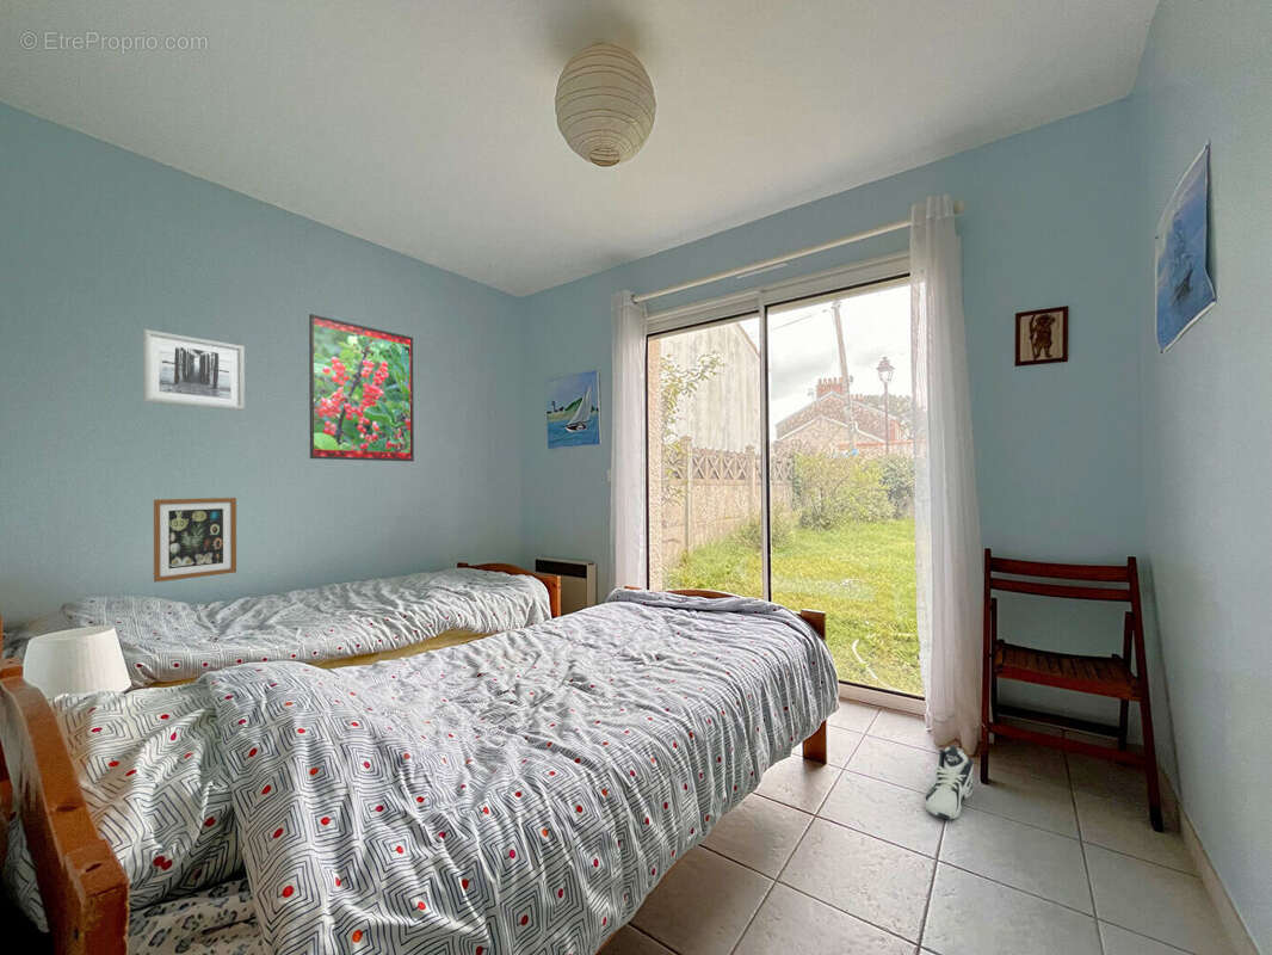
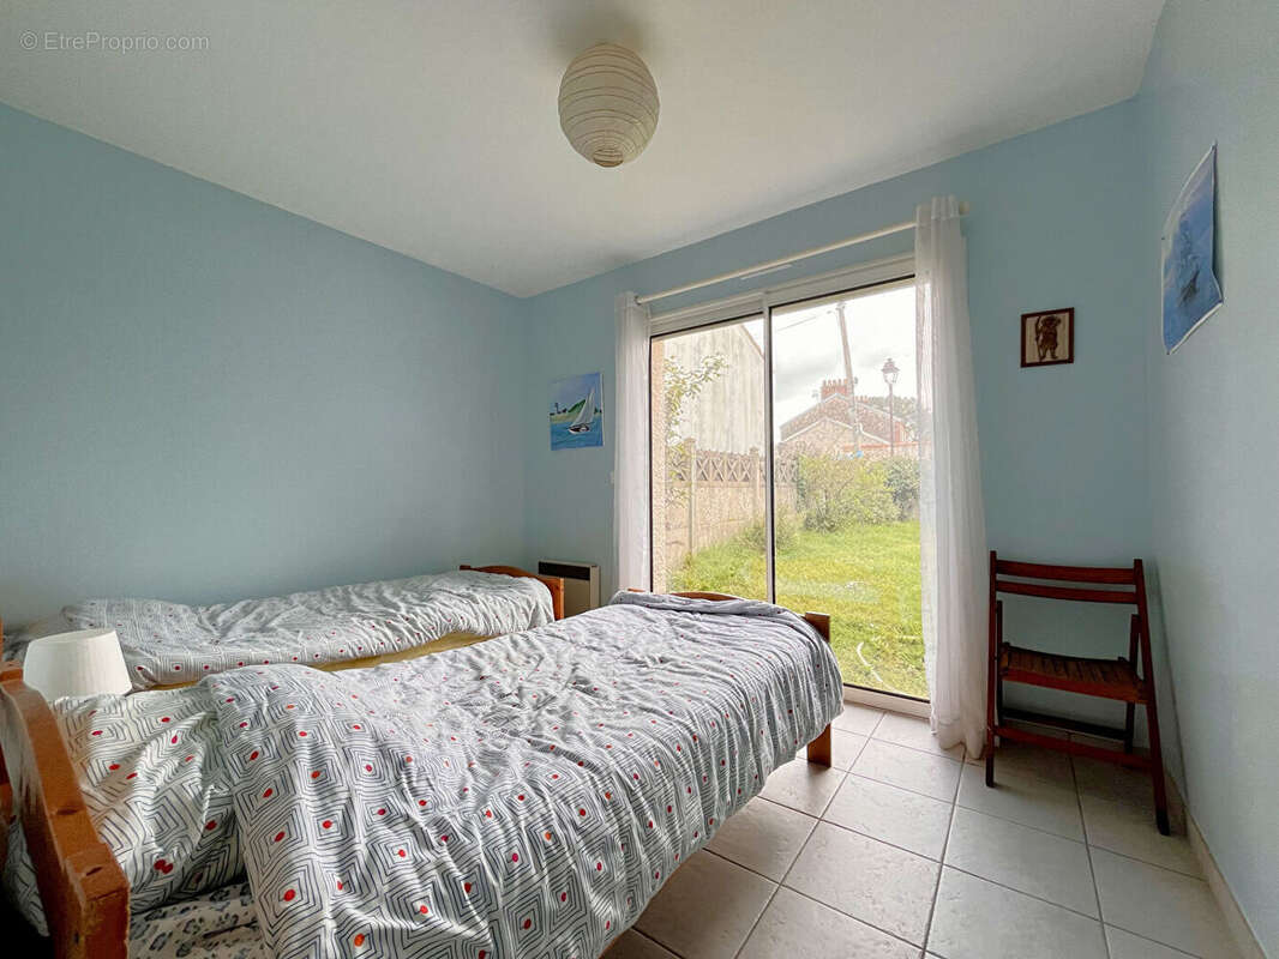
- wall art (197, 537)
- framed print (365, 393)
- sneaker (949, 775)
- wall art (196, 372)
